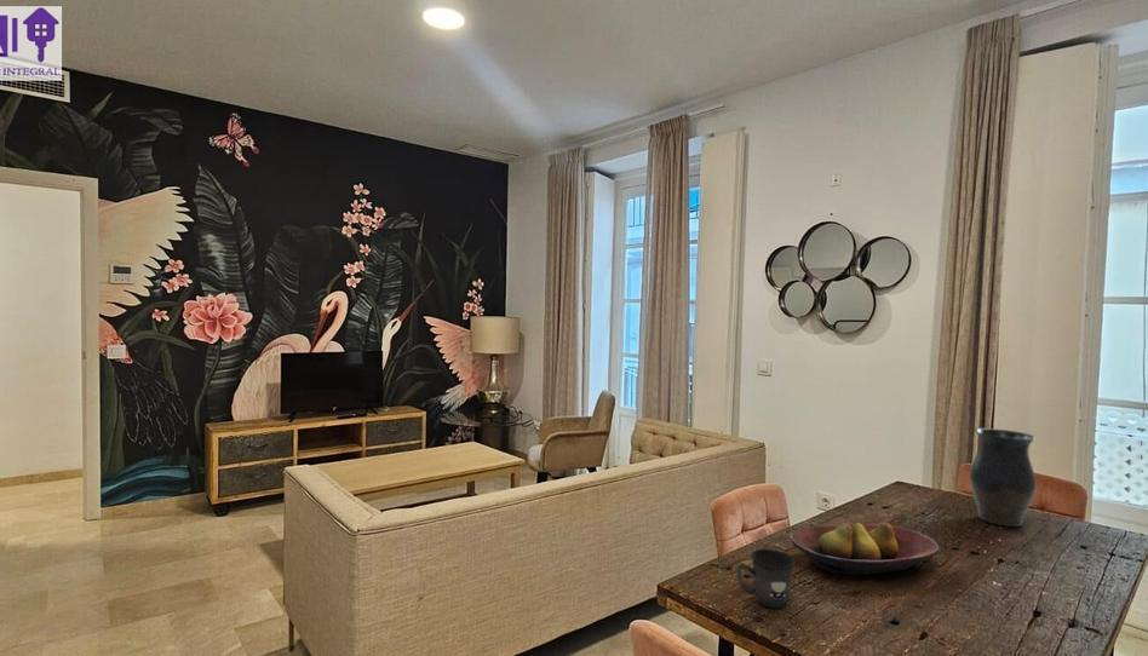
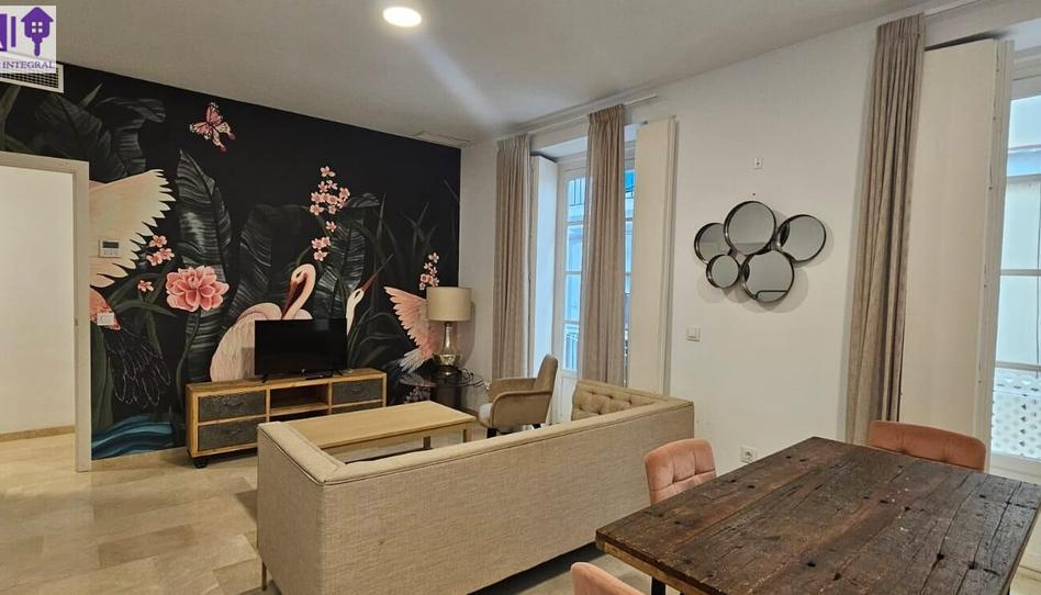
- mug (764, 579)
- vase (1001, 477)
- fruit bowl (863, 542)
